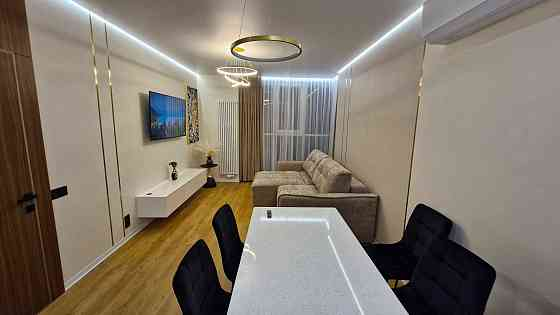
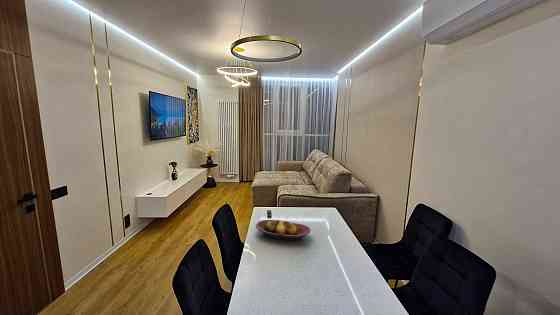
+ fruit bowl (282, 228)
